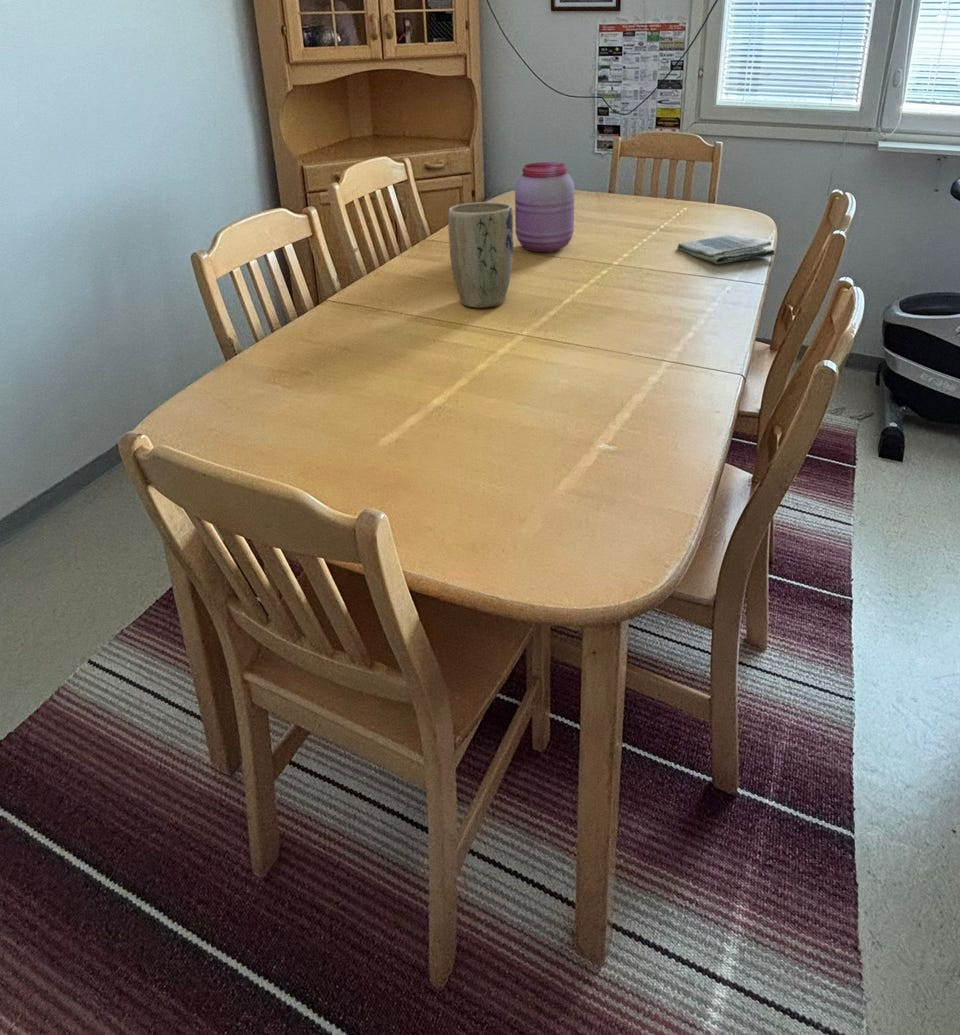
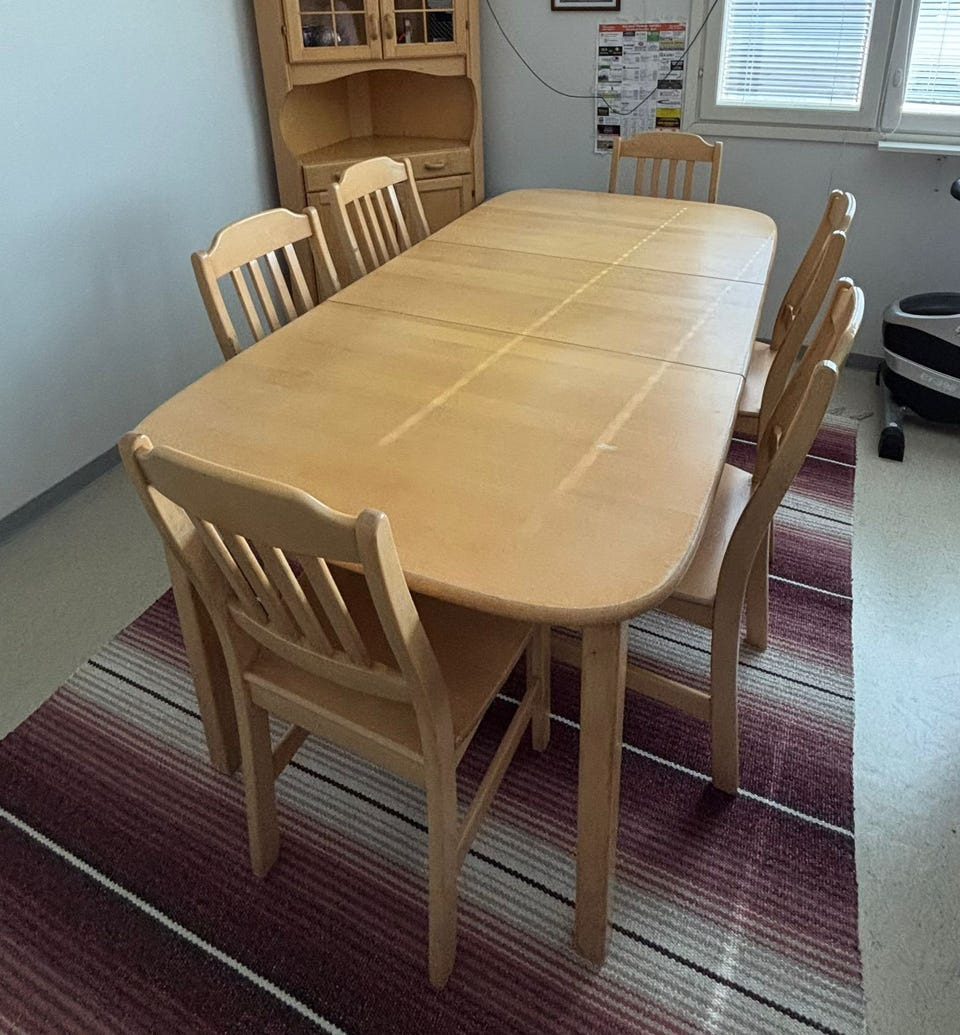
- jar (544, 207)
- plant pot (481, 255)
- dish towel (726, 247)
